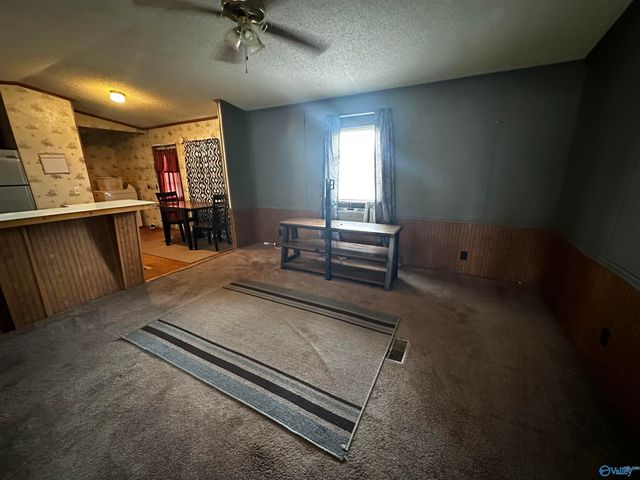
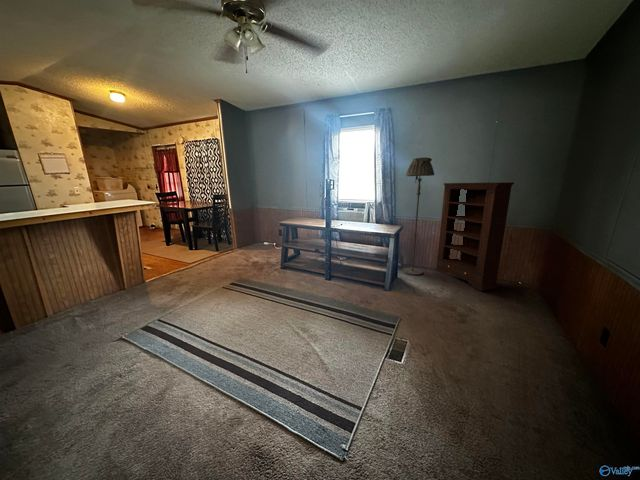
+ bookshelf (468, 232)
+ floor lamp (416, 218)
